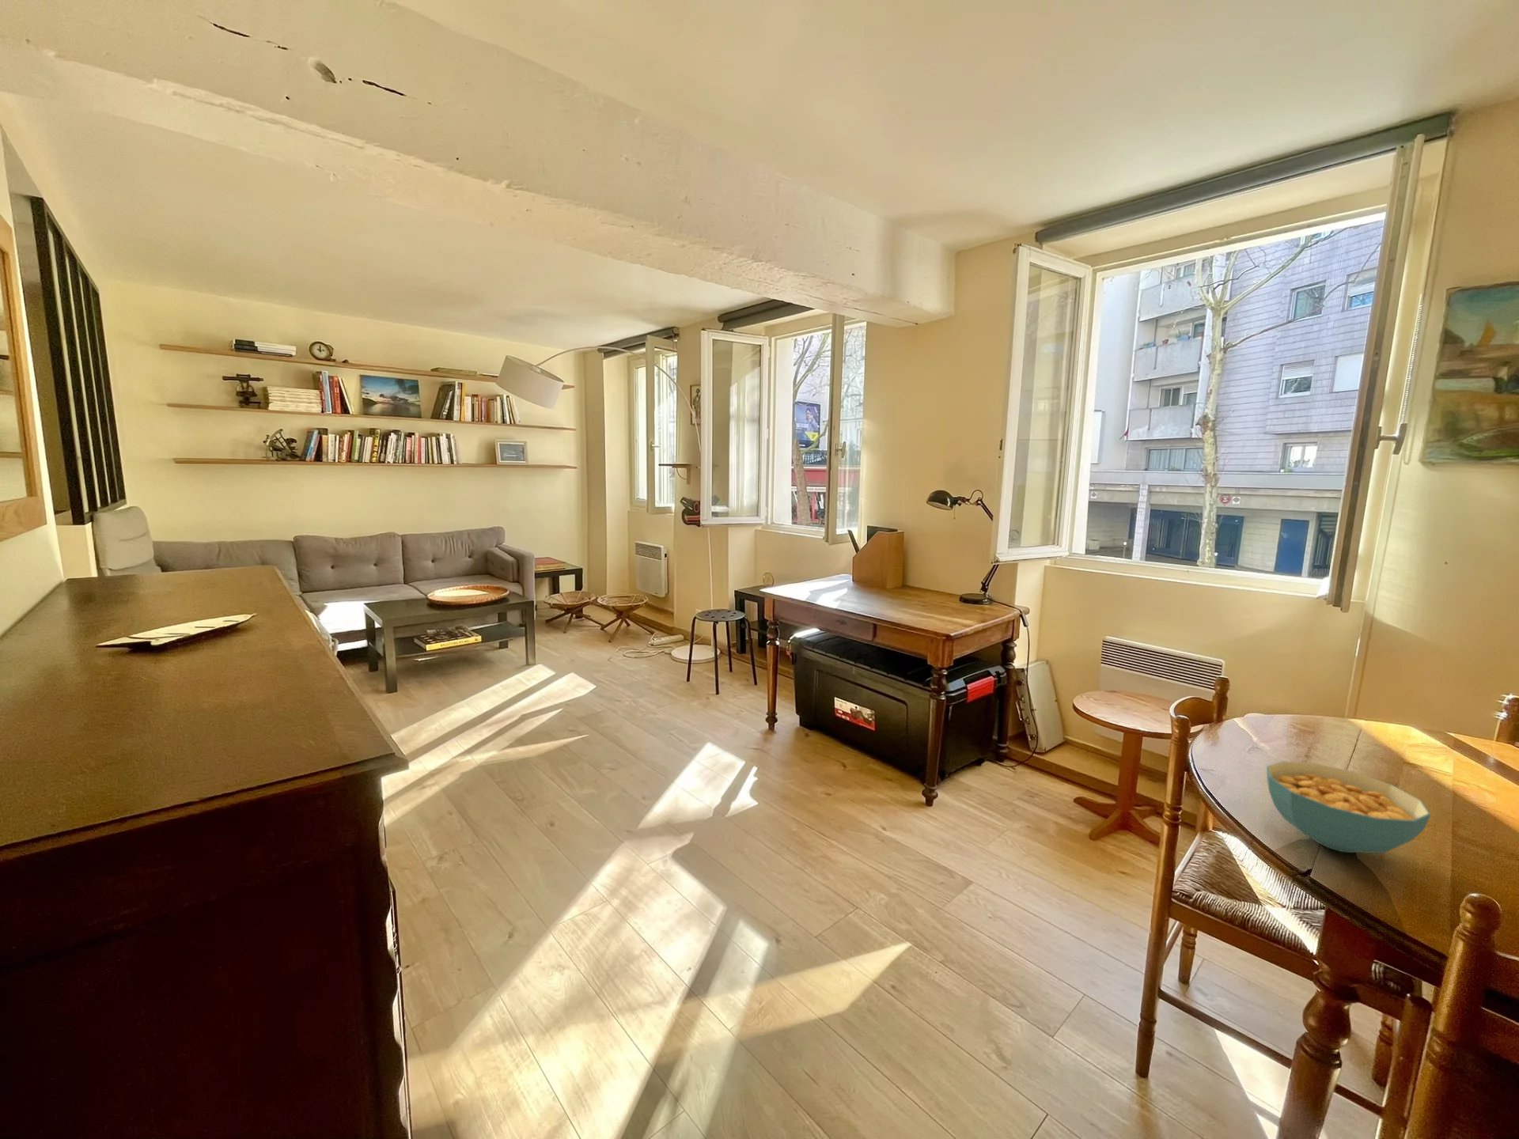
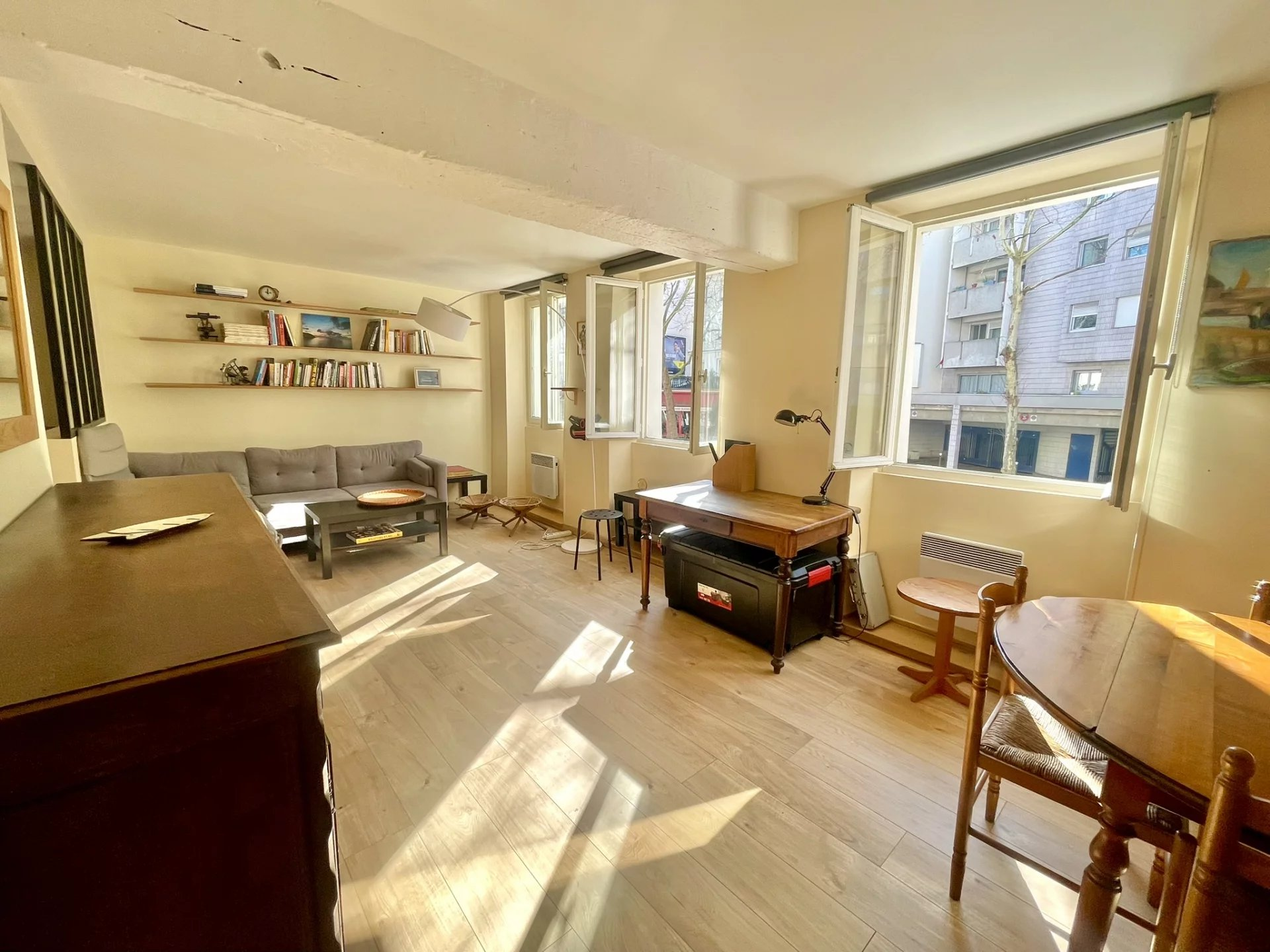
- cereal bowl (1338, 815)
